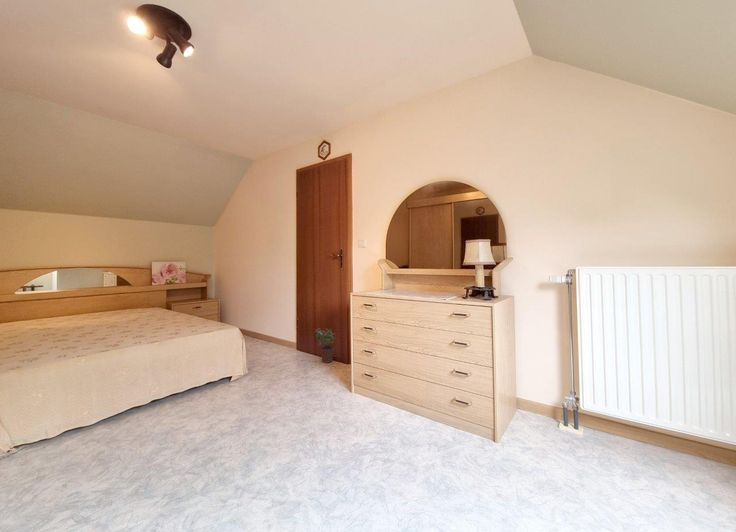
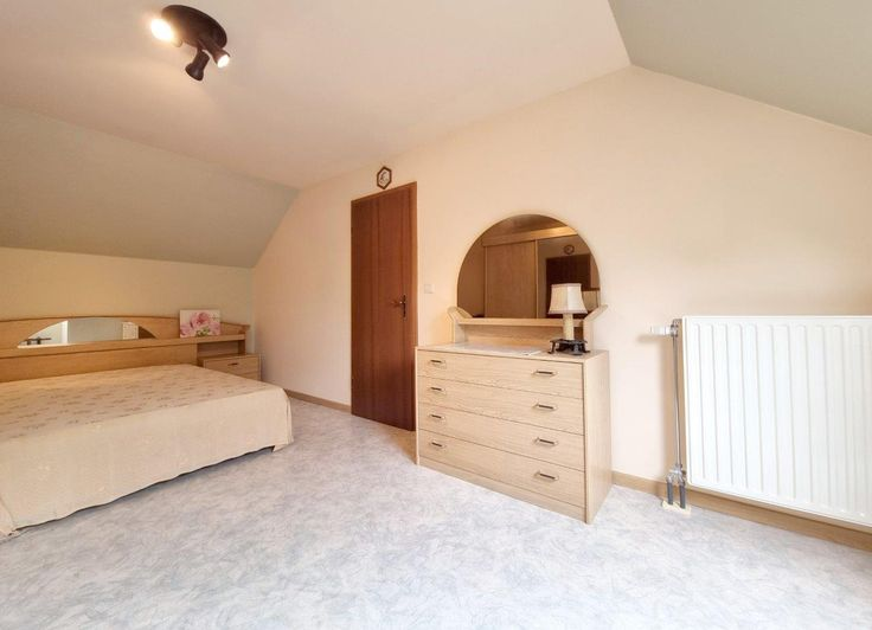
- potted plant (326, 344)
